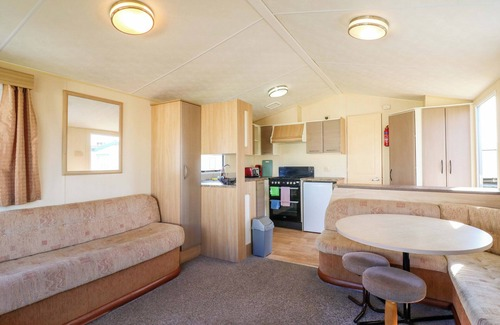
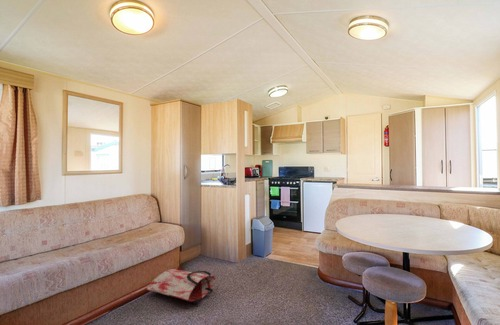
+ bag (182, 281)
